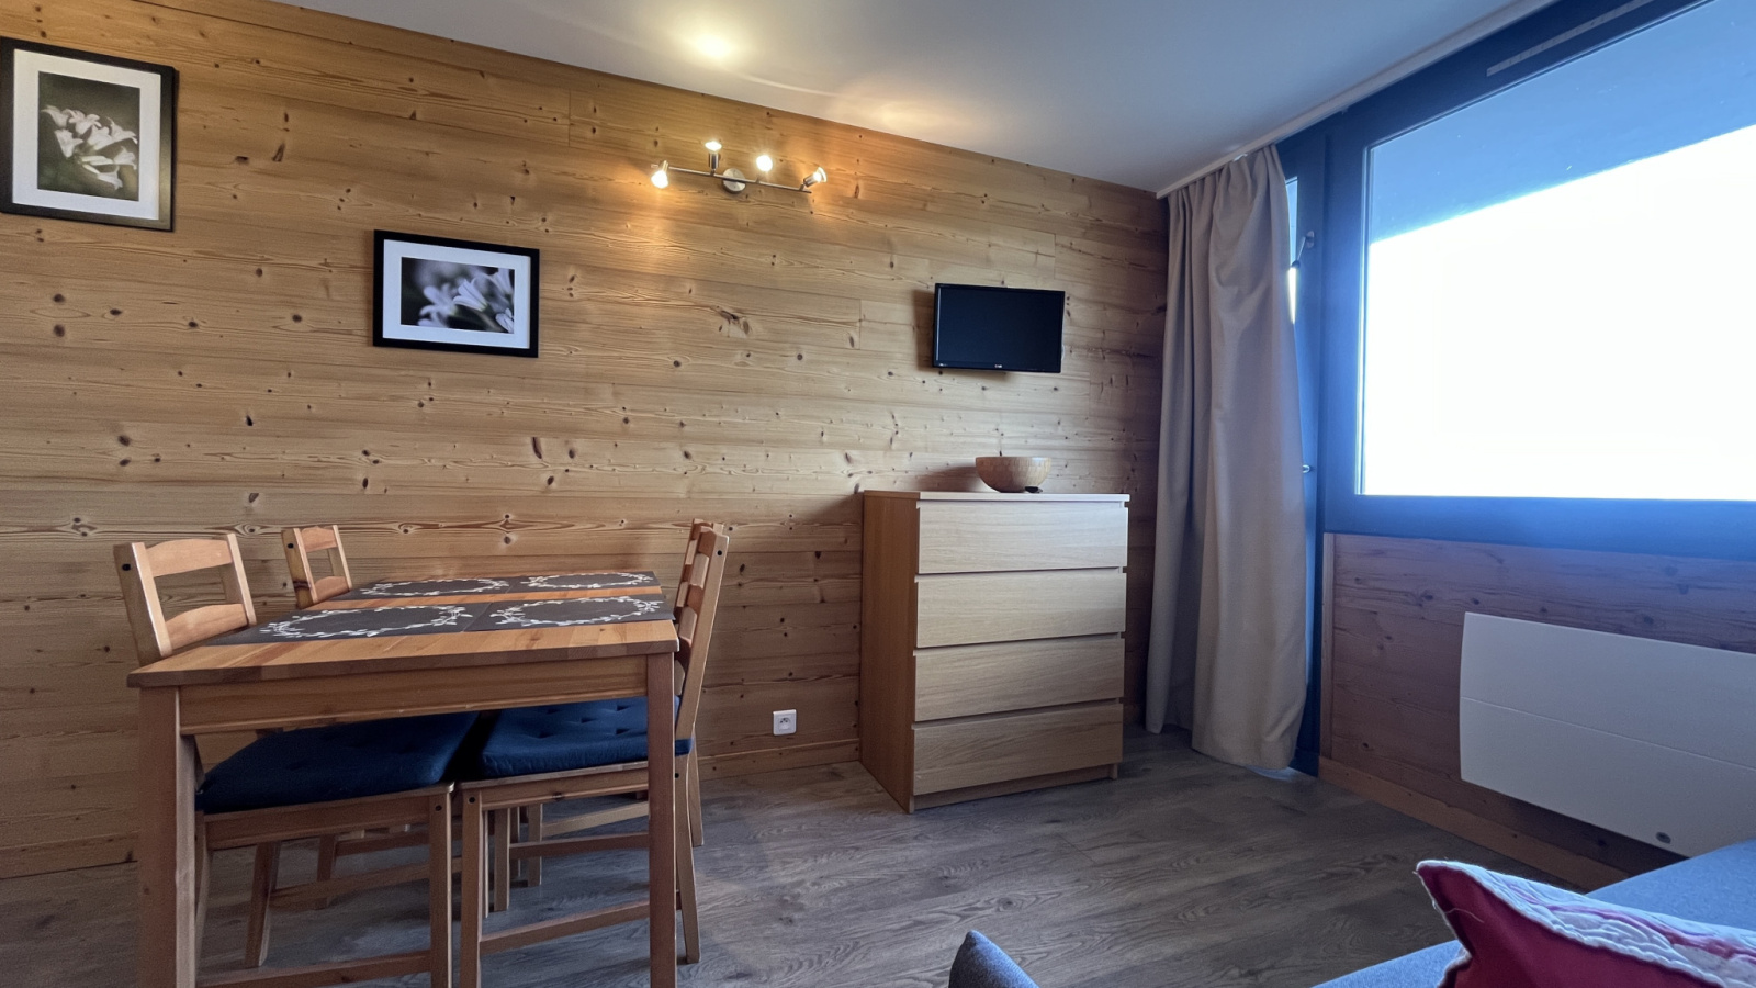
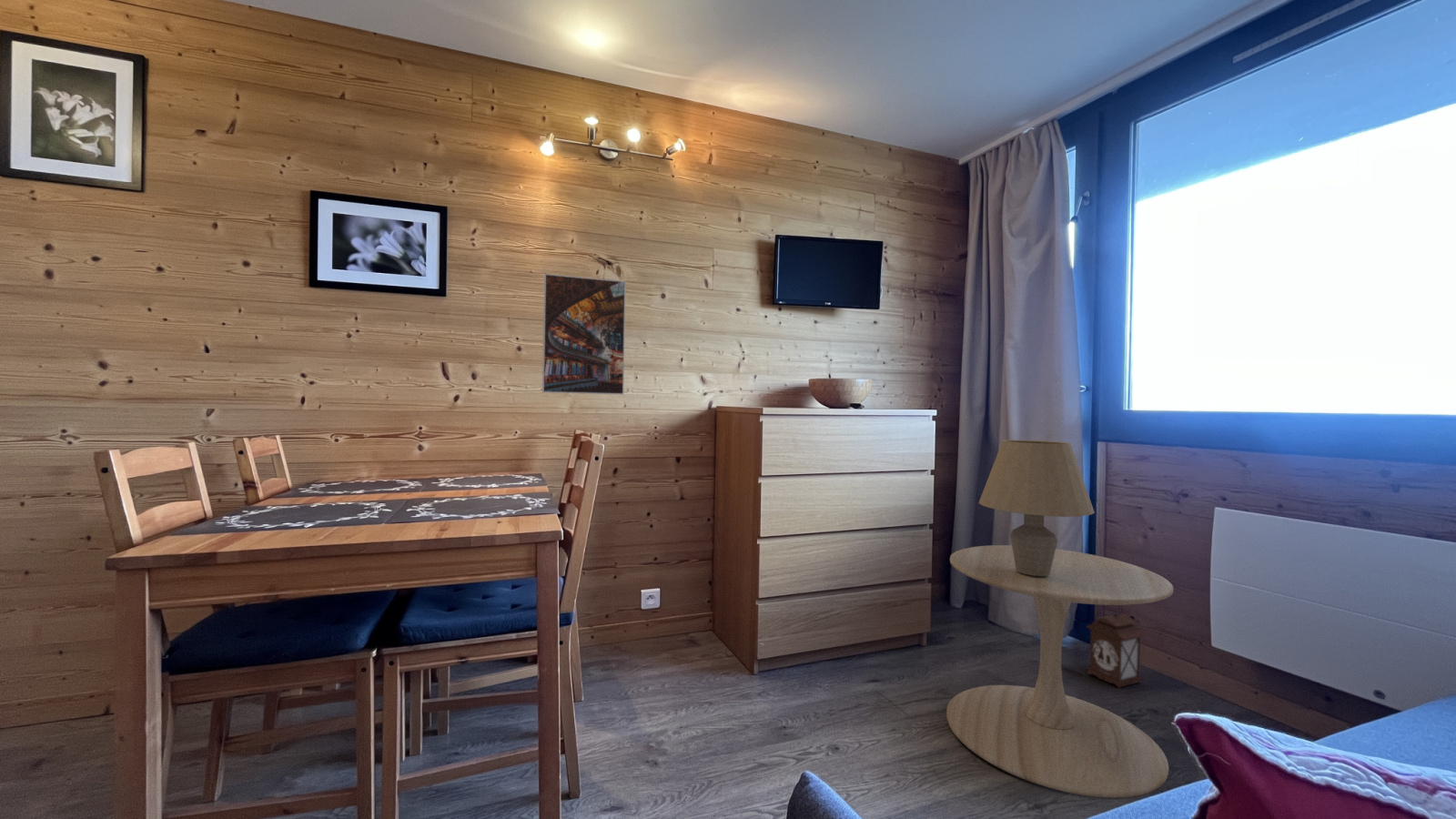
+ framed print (584, 336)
+ table lamp (1034, 503)
+ lantern (1115, 639)
+ side table (1050, 651)
